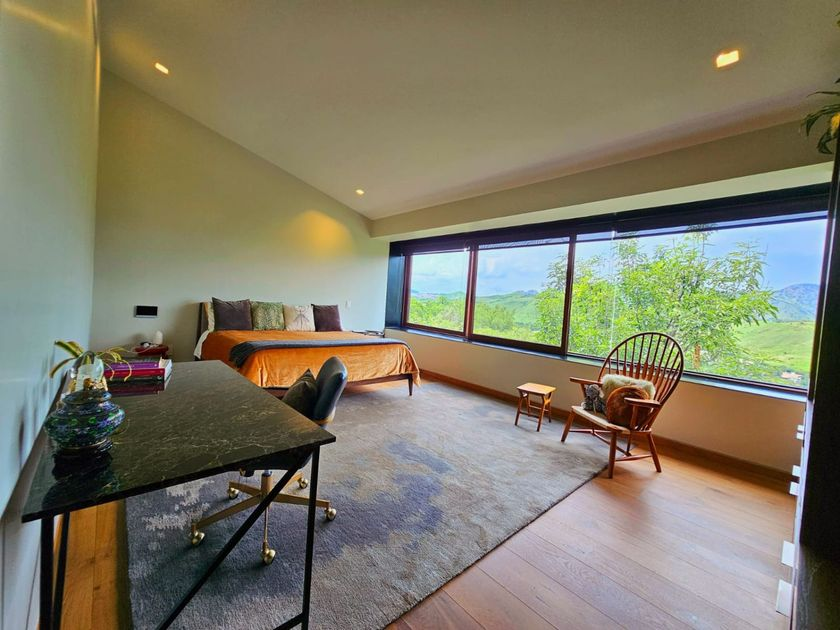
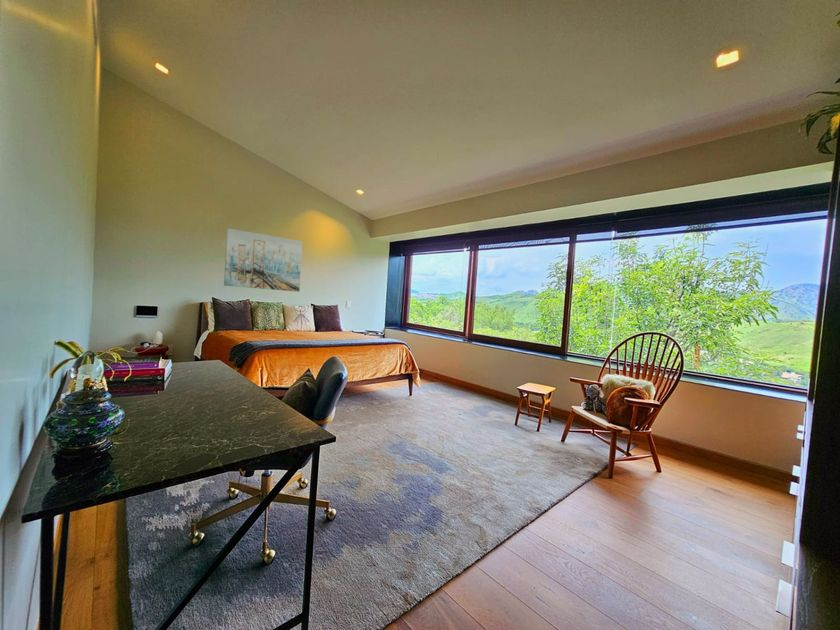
+ wall art (265, 262)
